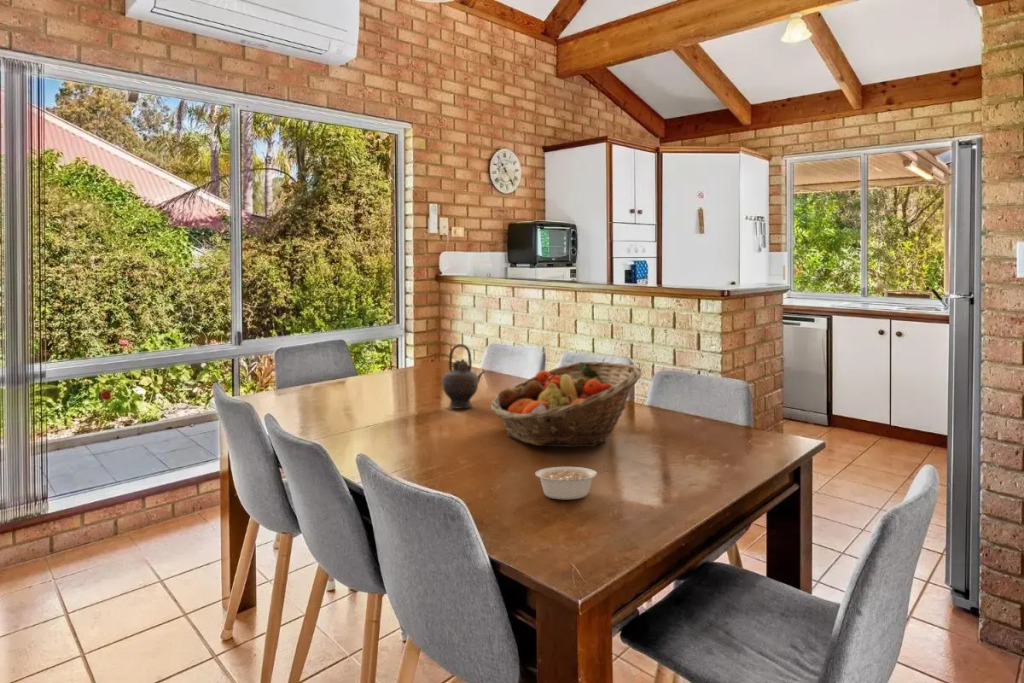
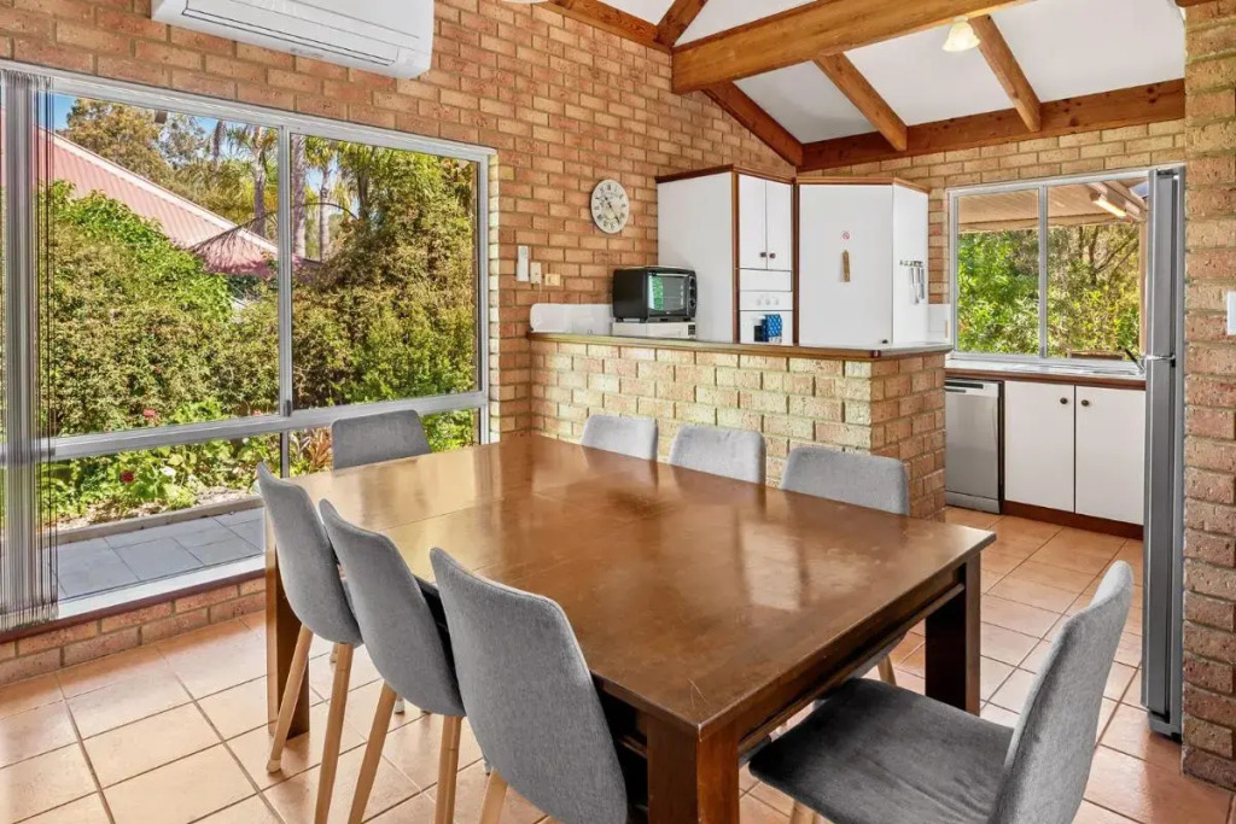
- fruit basket (564, 400)
- legume (568, 481)
- teapot (464, 375)
